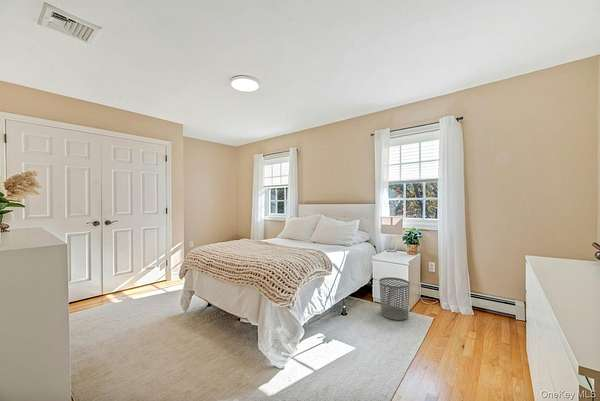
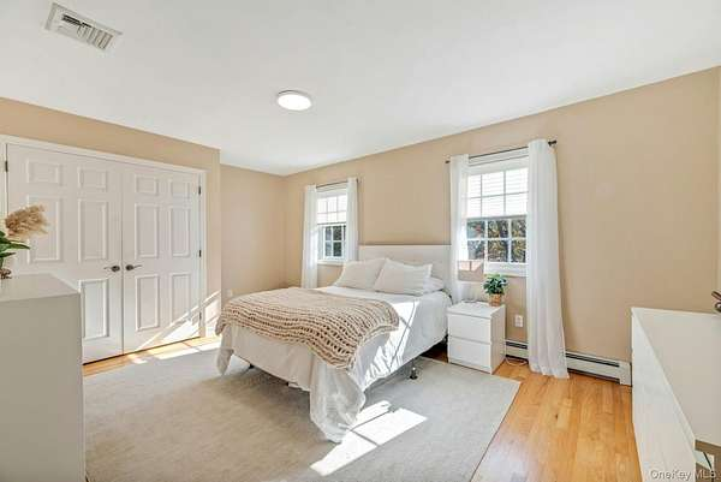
- waste bin (394, 298)
